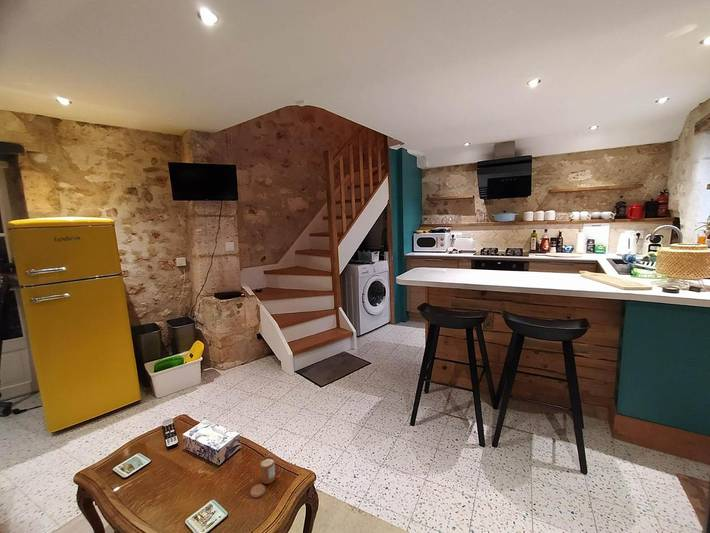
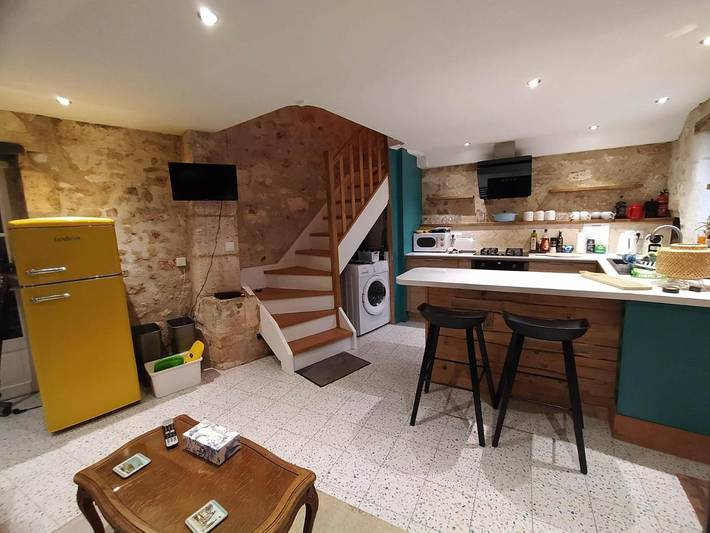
- candle (262, 476)
